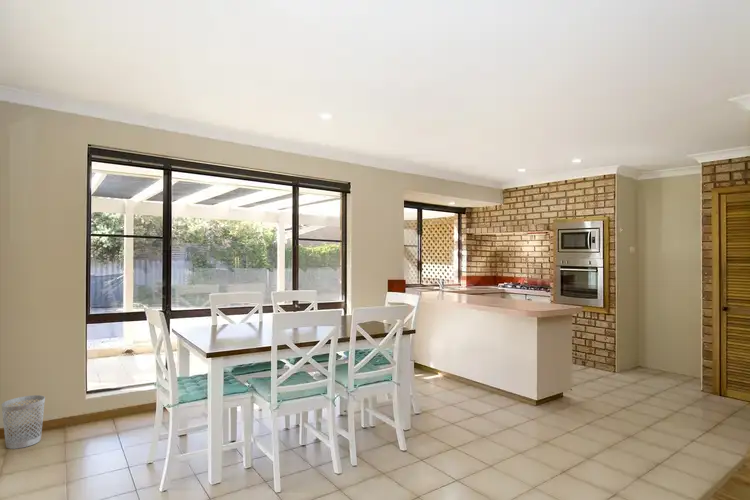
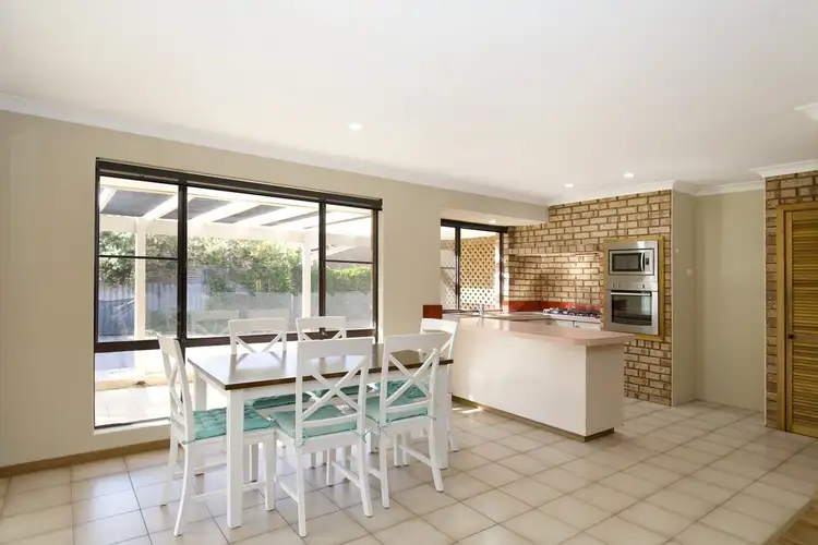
- wastebasket (23, 421)
